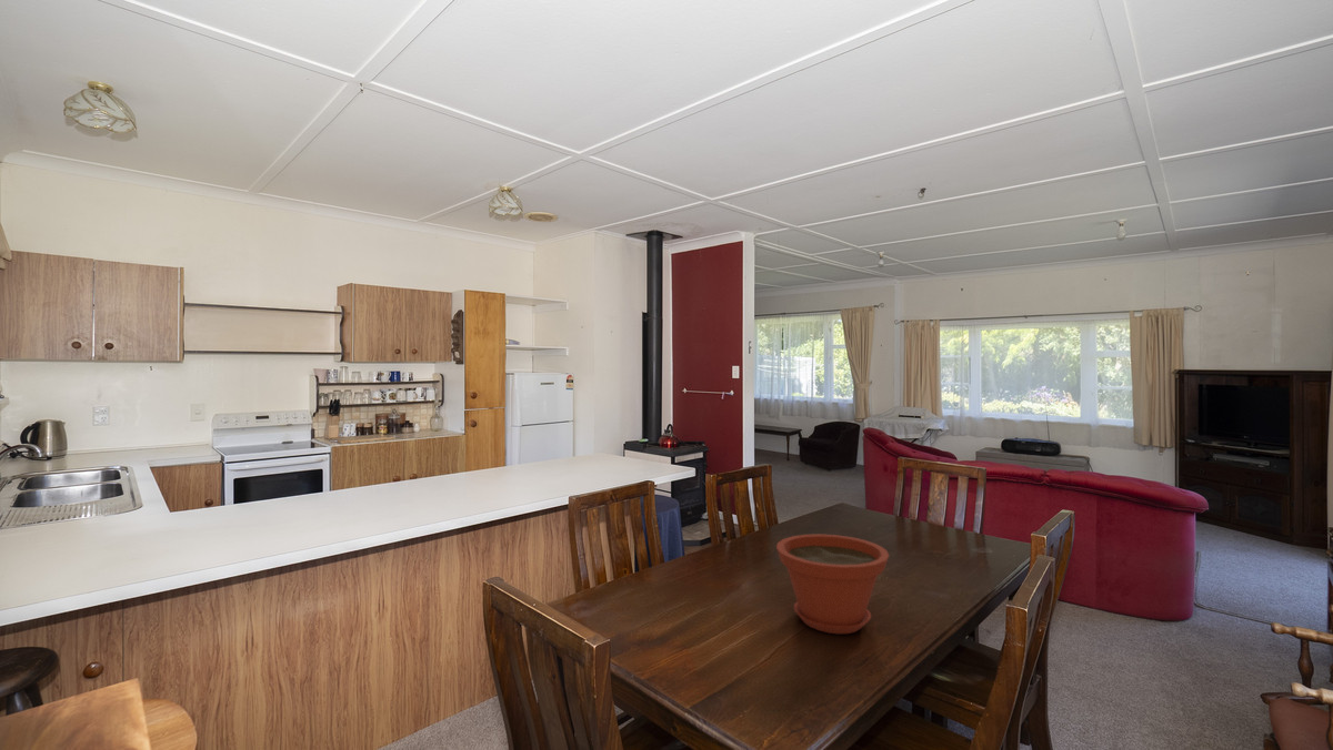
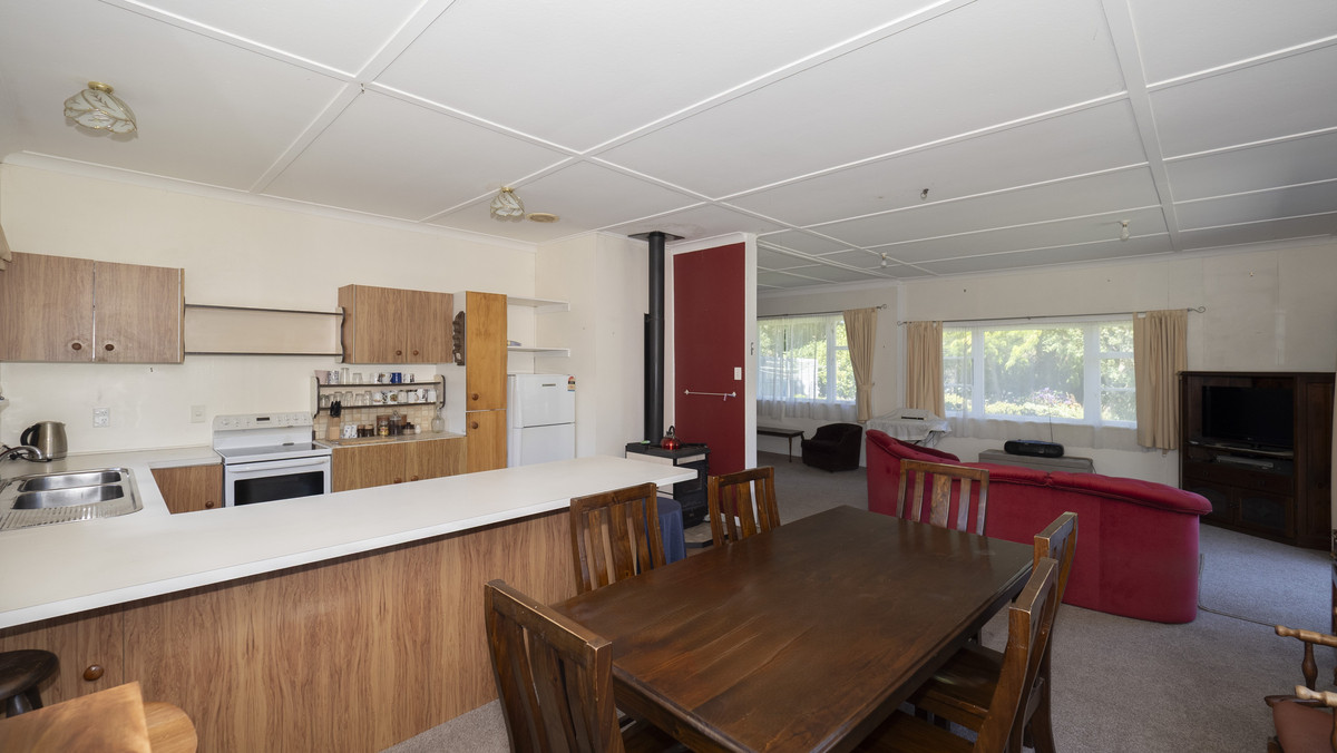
- plant pot (831, 585)
